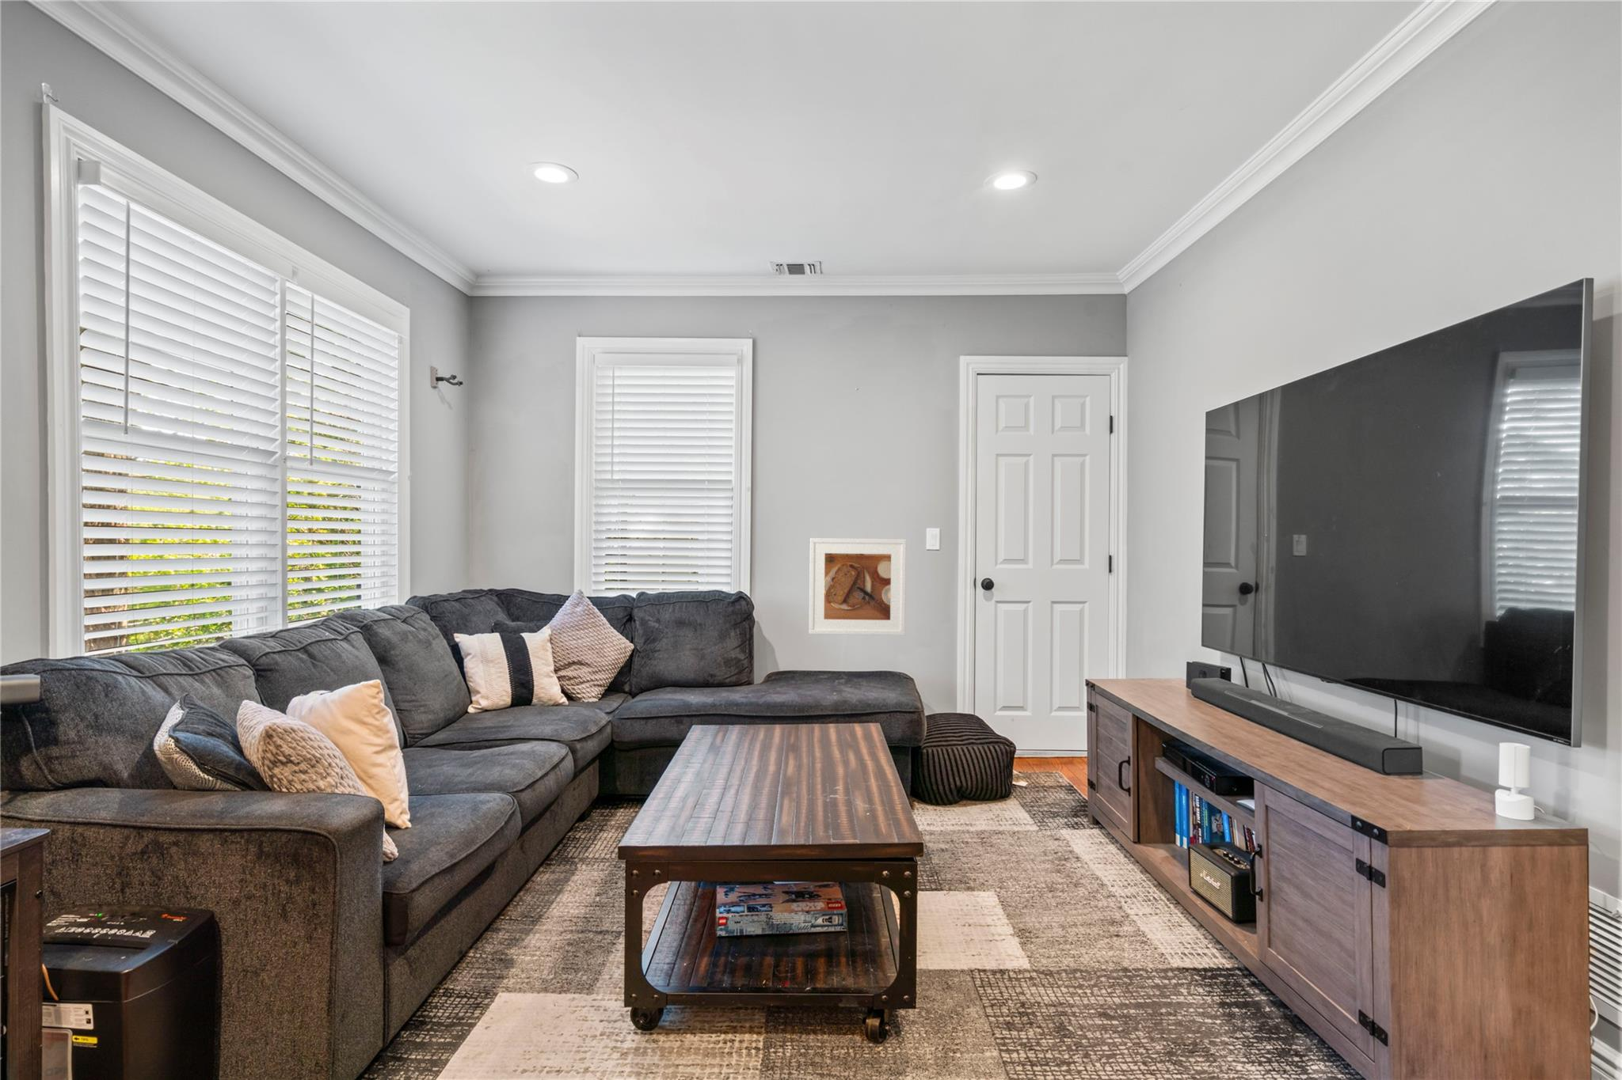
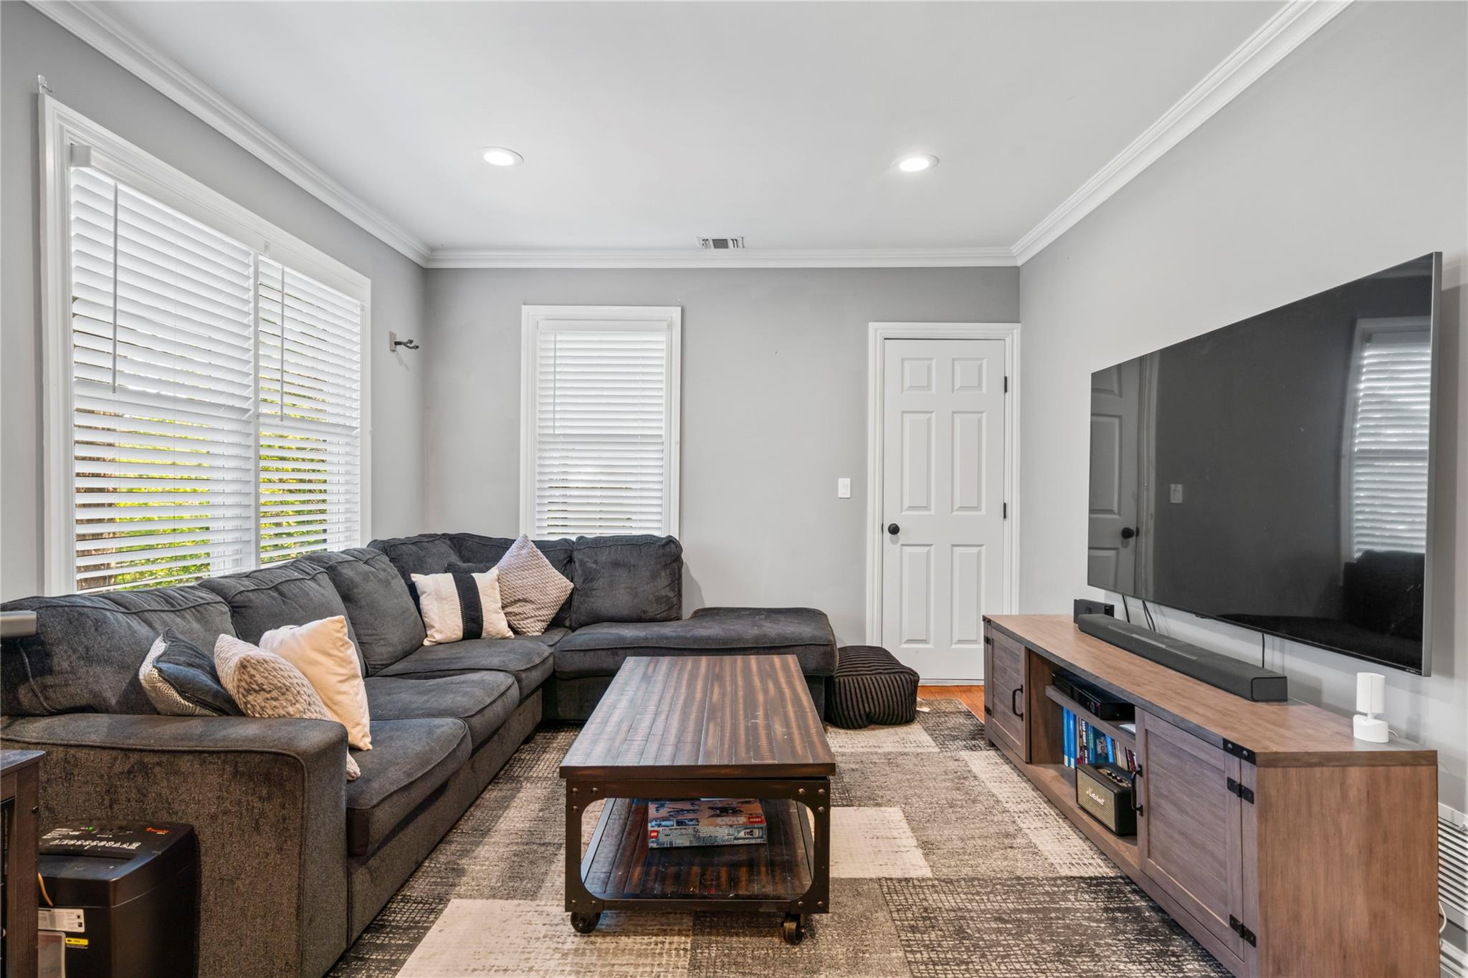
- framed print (857, 586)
